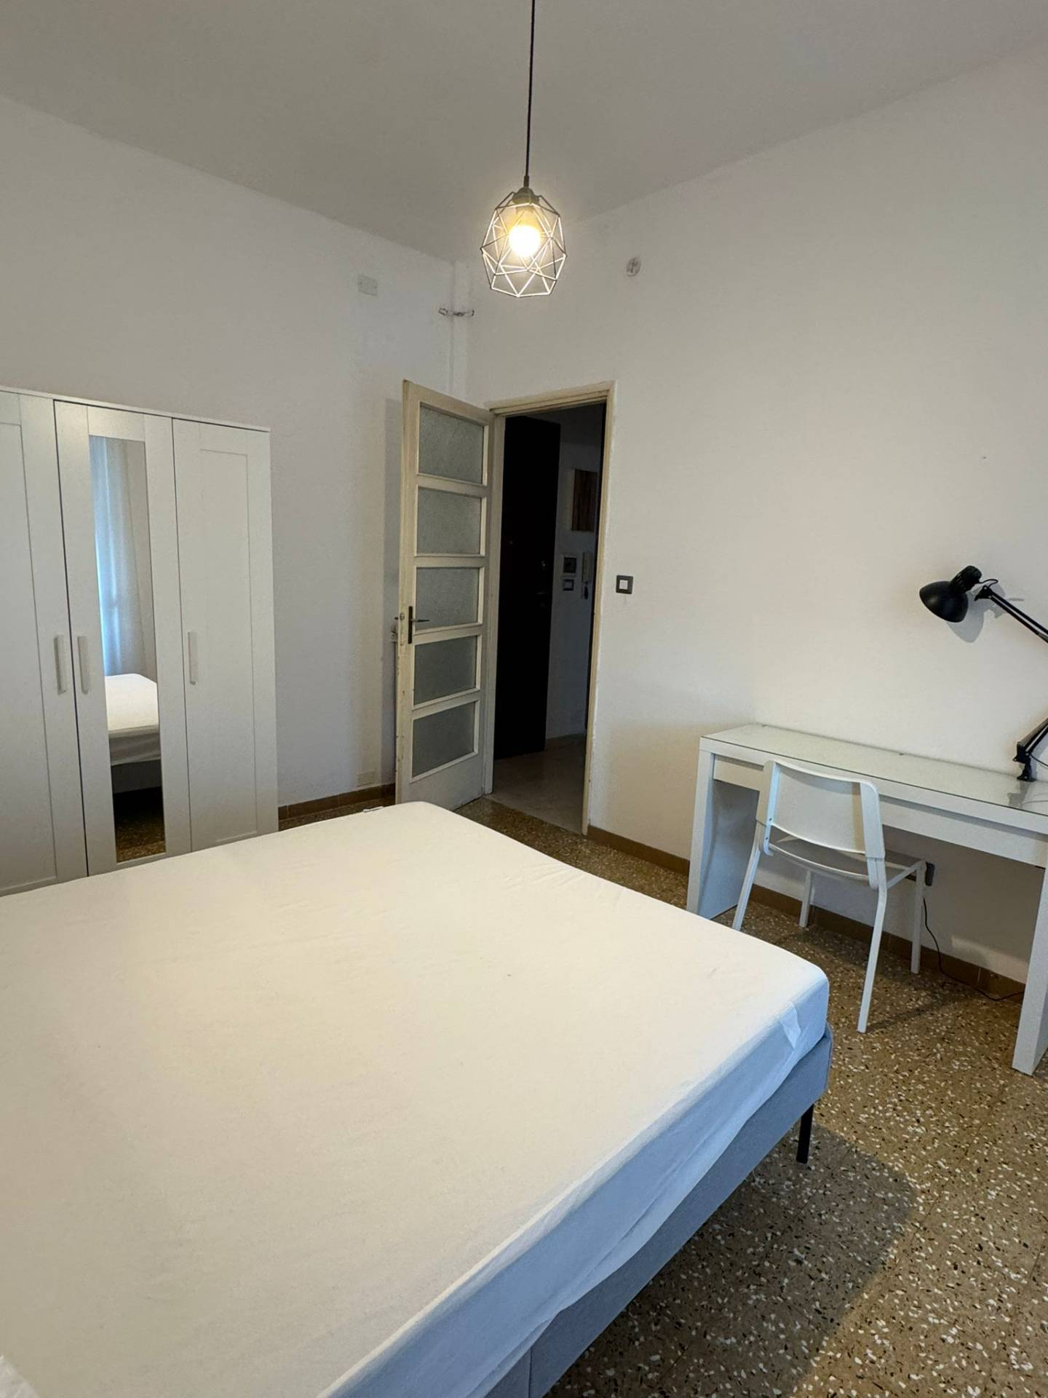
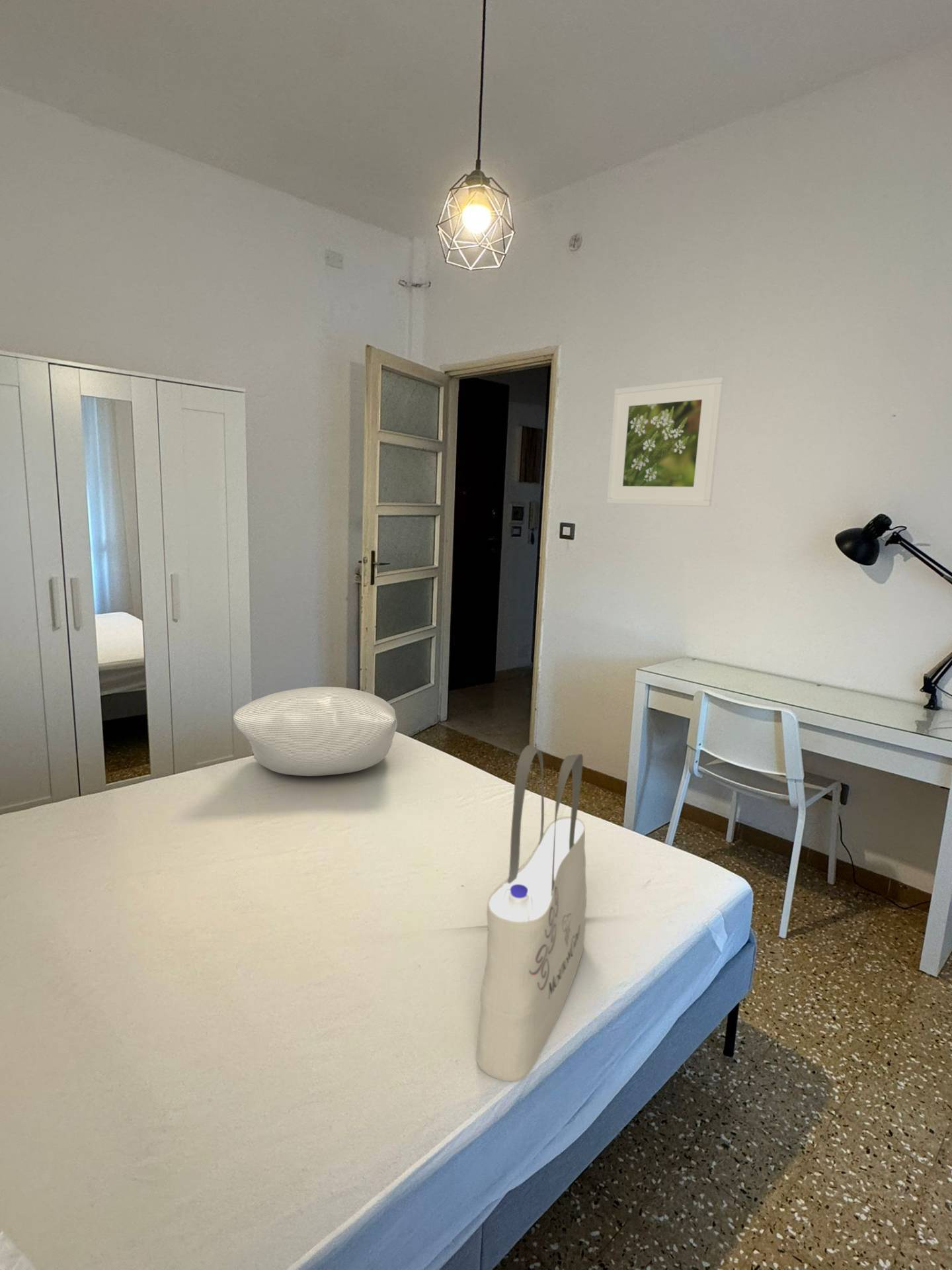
+ pillow (321, 731)
+ tote bag (543, 878)
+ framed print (660, 445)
